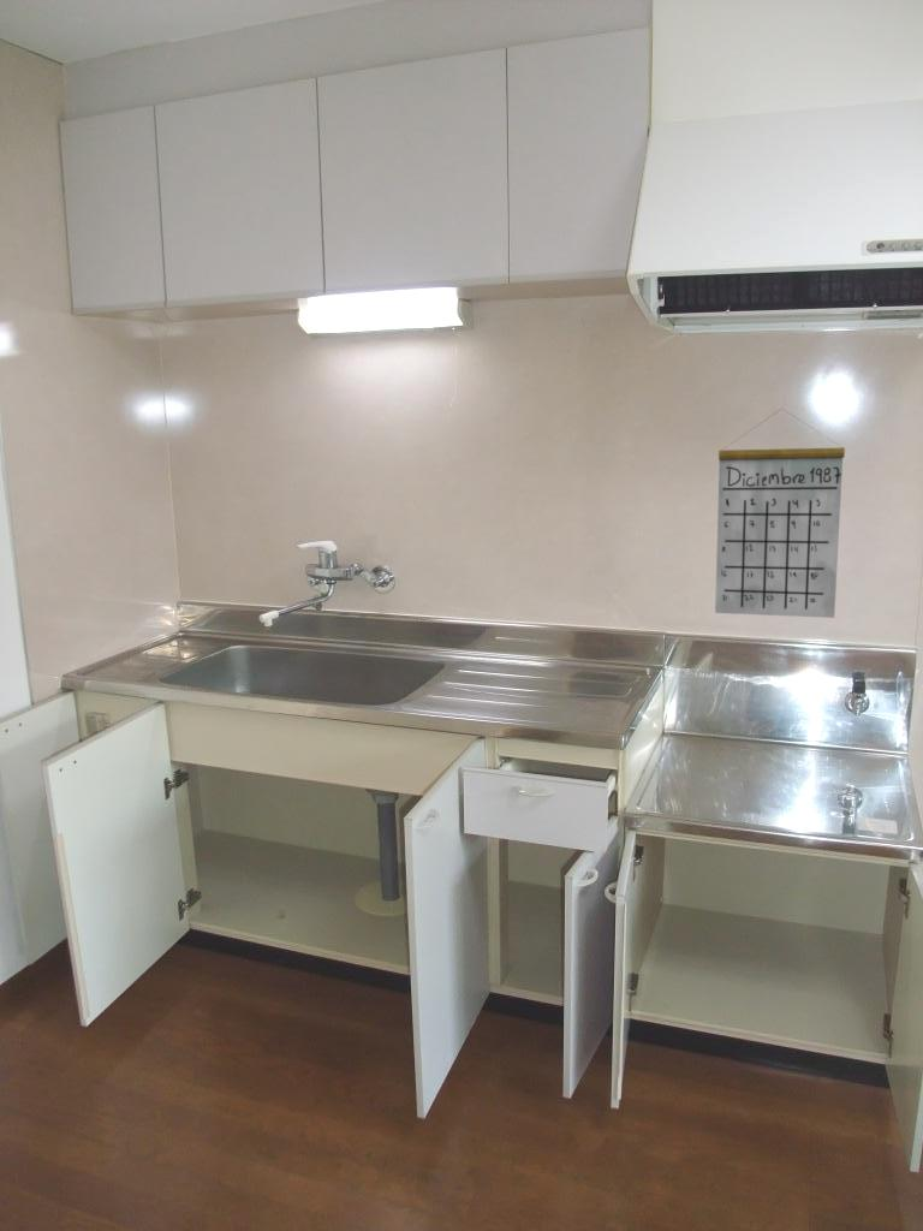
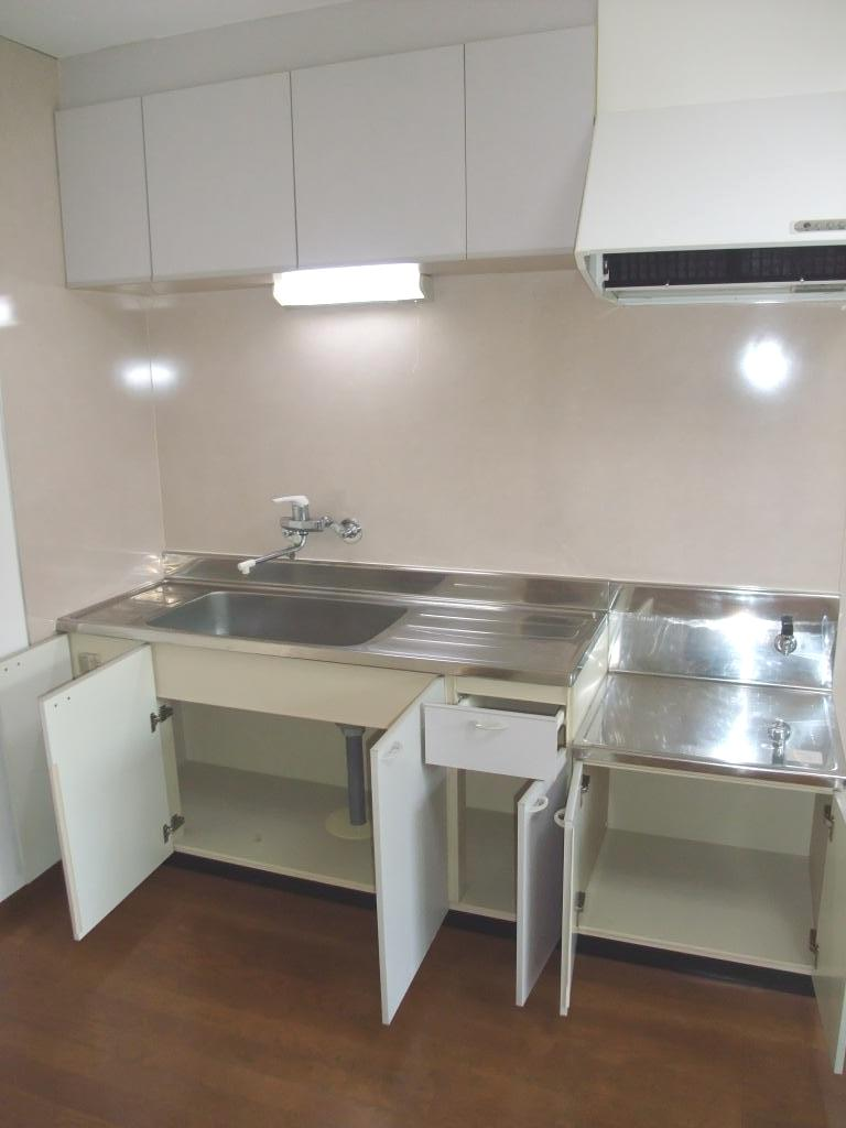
- calendar (778, 513)
